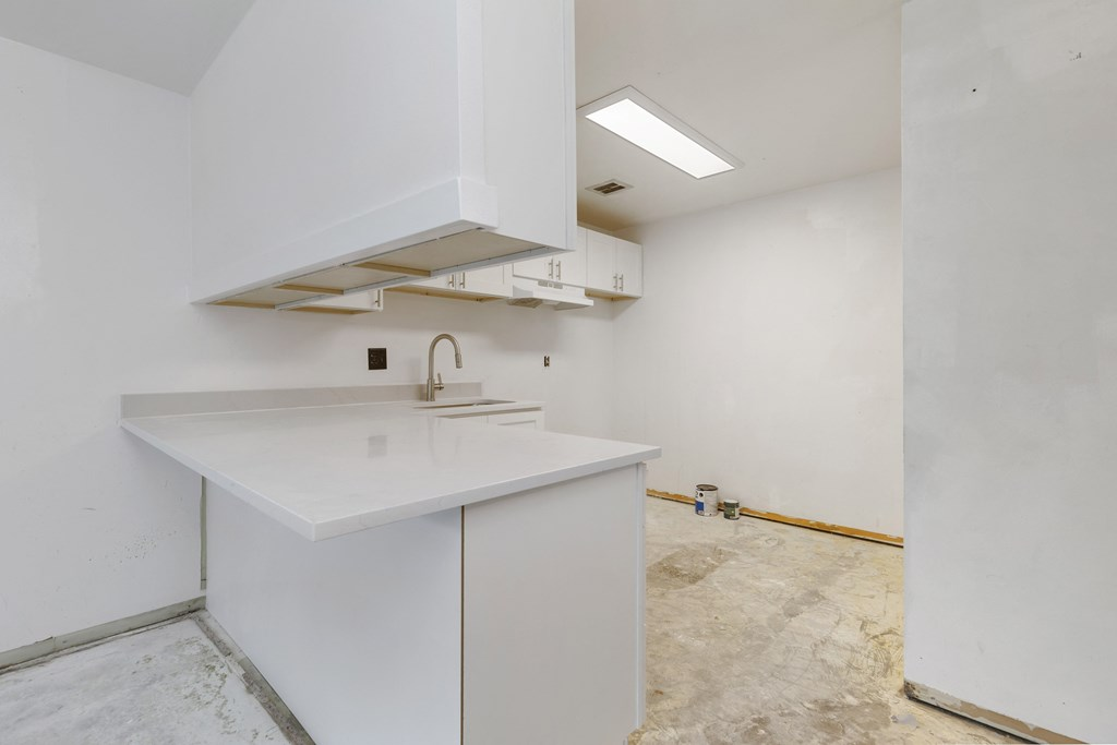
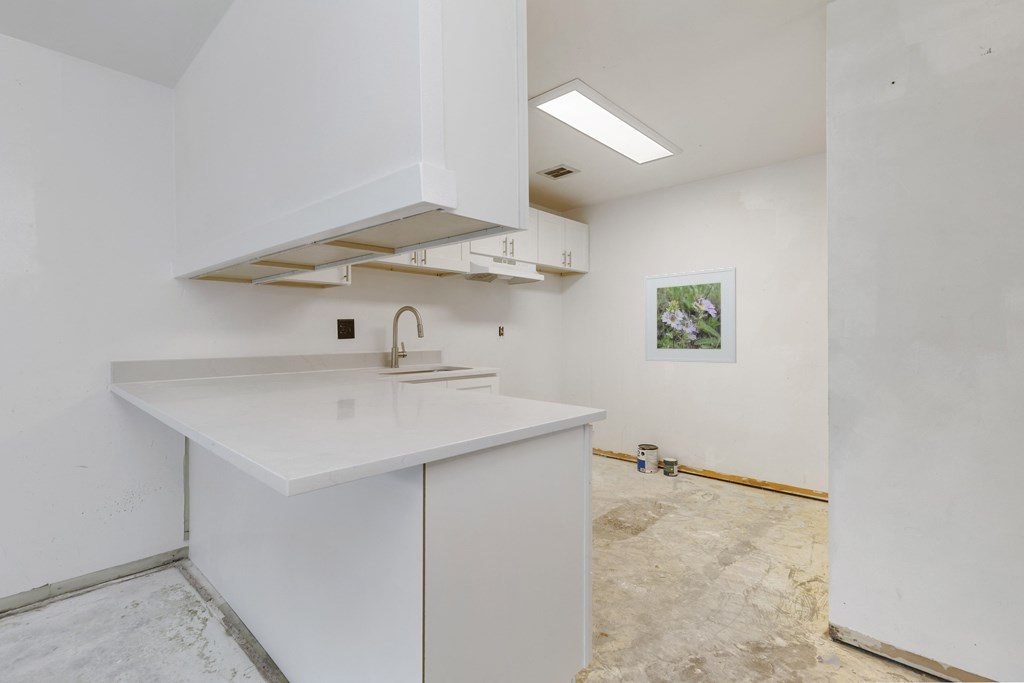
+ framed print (687, 317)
